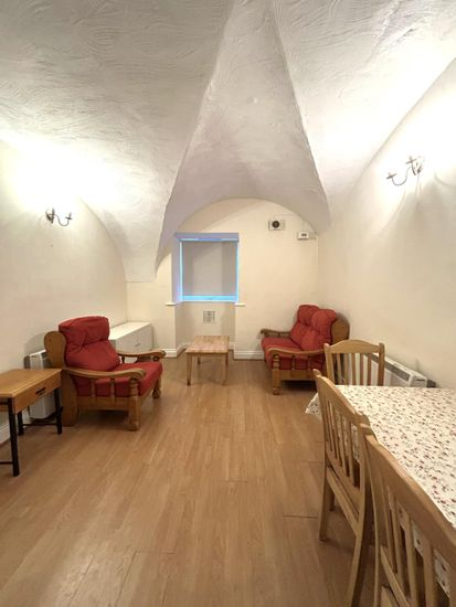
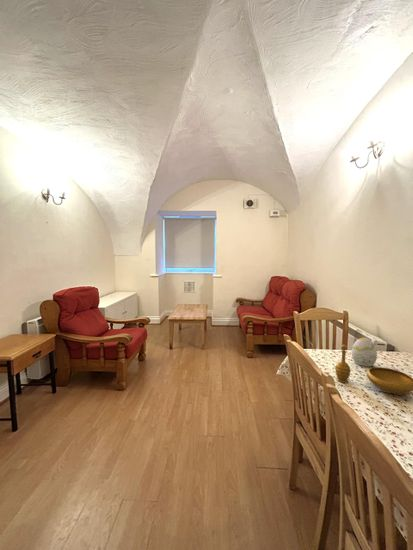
+ decorative egg (364, 350)
+ decorative bowl (373, 368)
